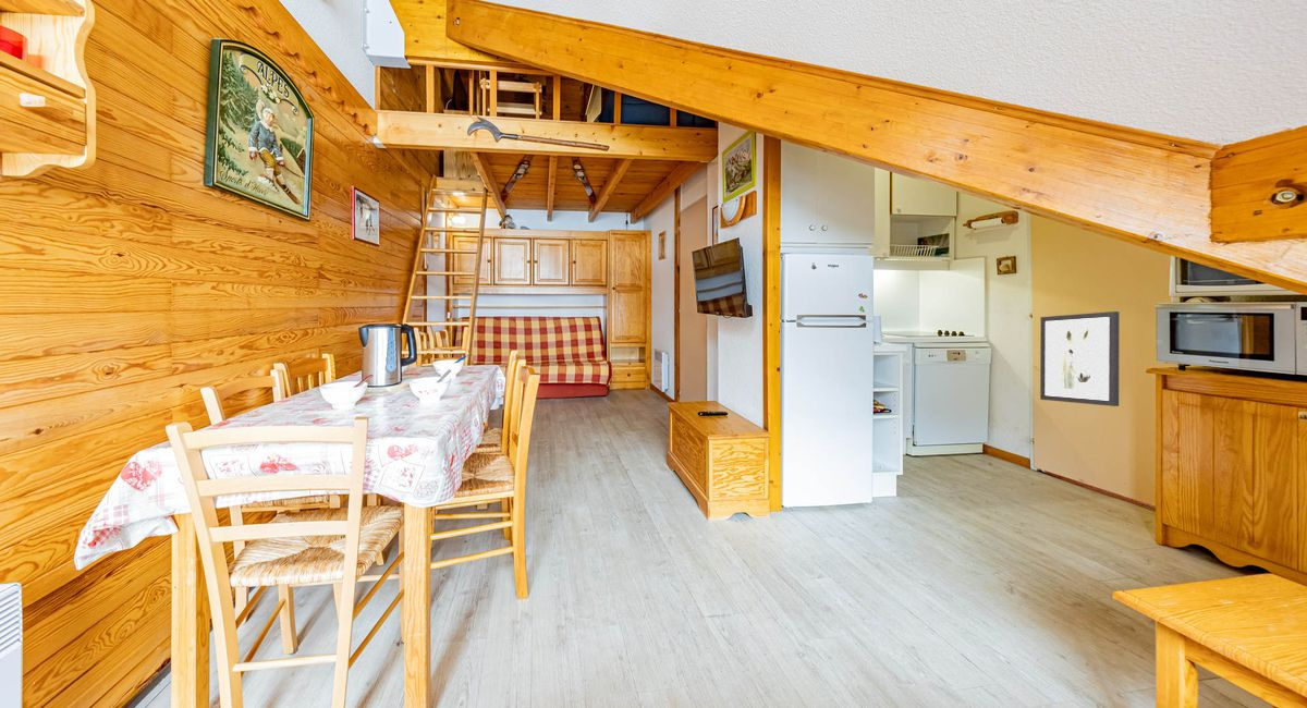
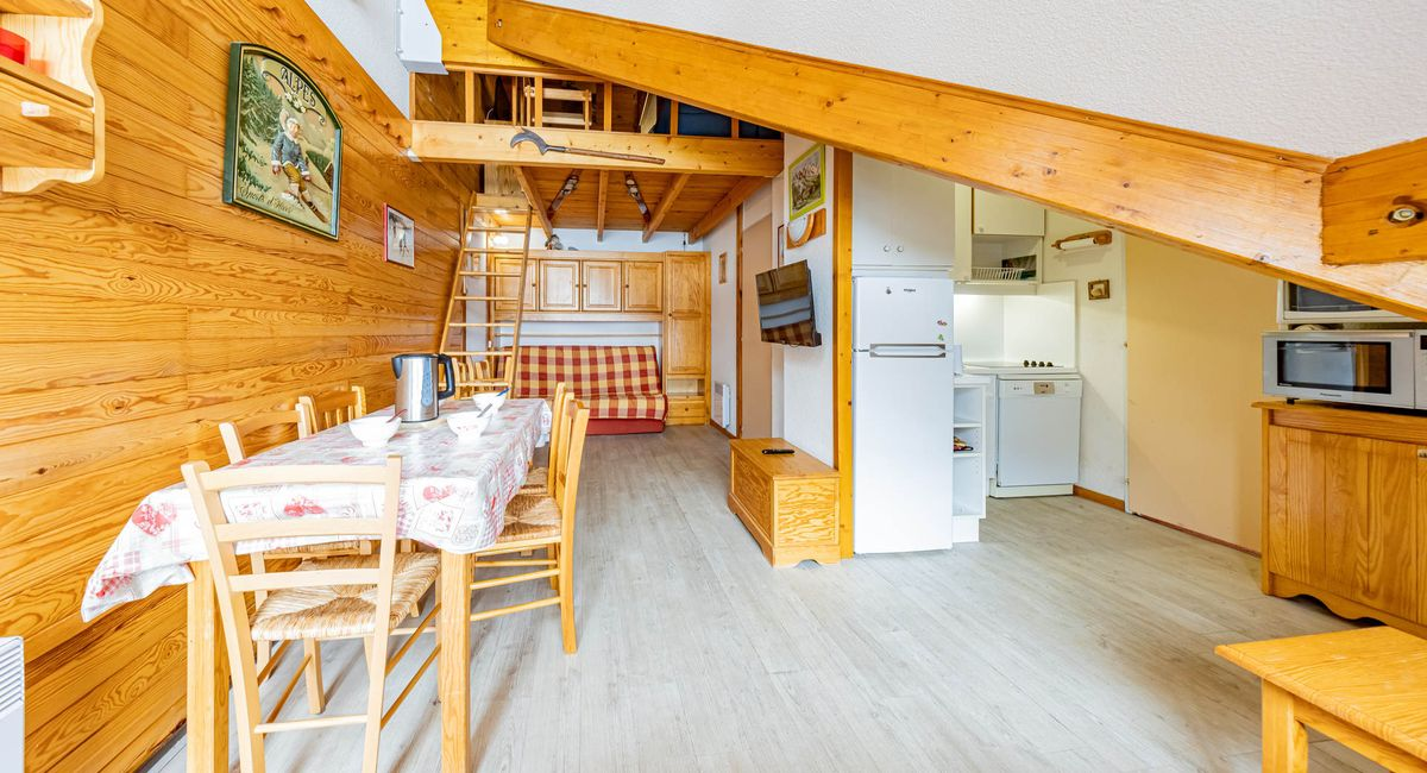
- wall art (1076, 358)
